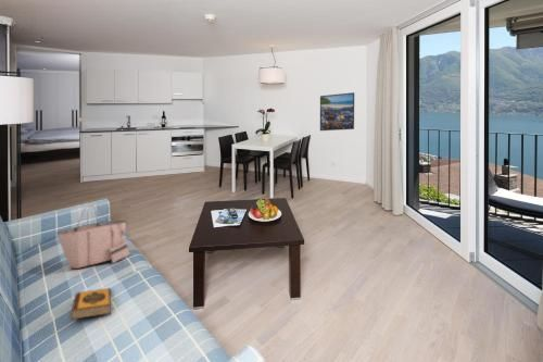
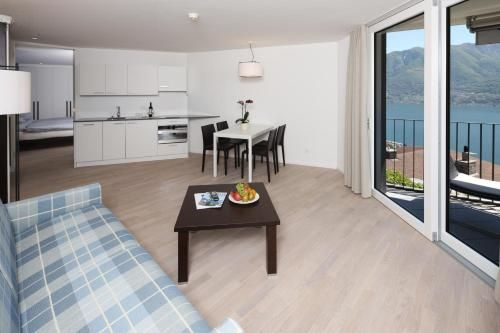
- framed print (337, 112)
- tote bag (93, 234)
- hardback book (91, 302)
